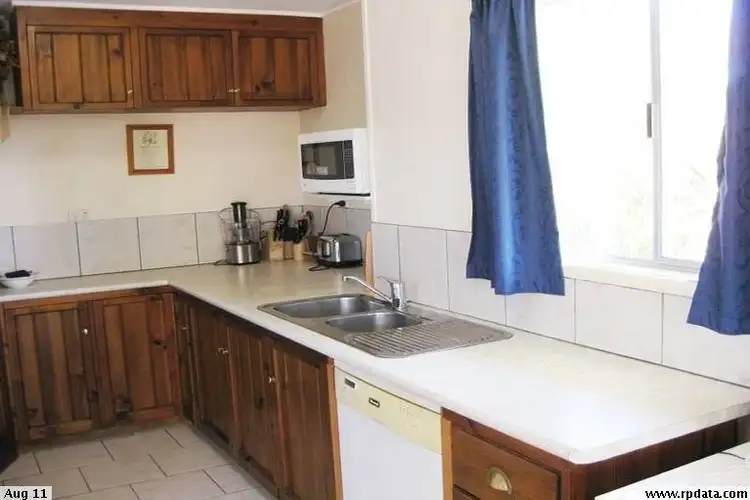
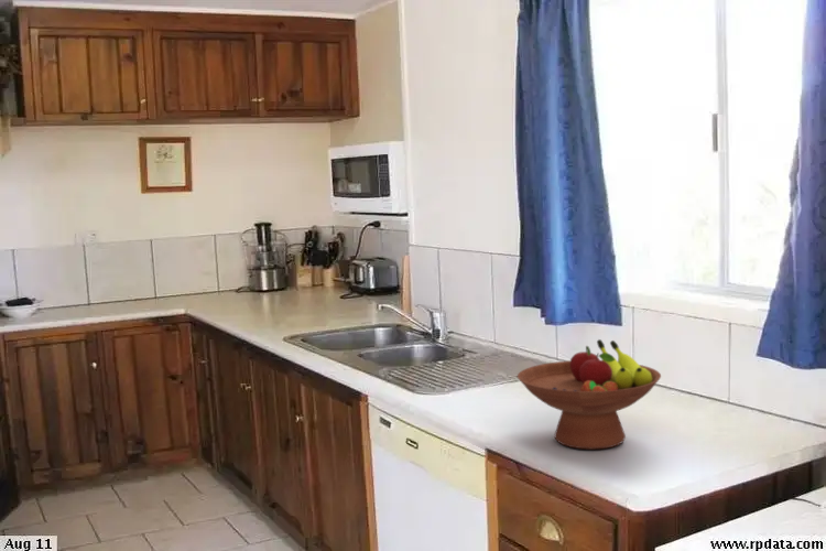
+ fruit bowl (588, 395)
